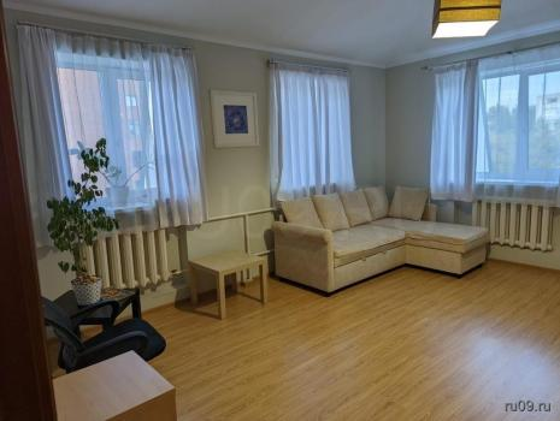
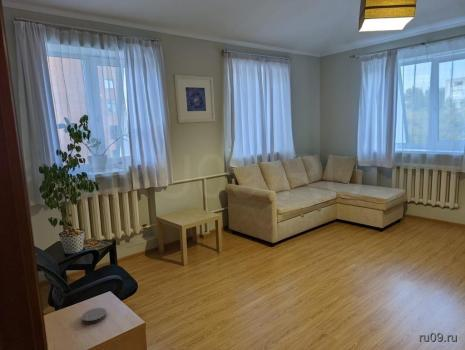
+ coaster (94, 315)
